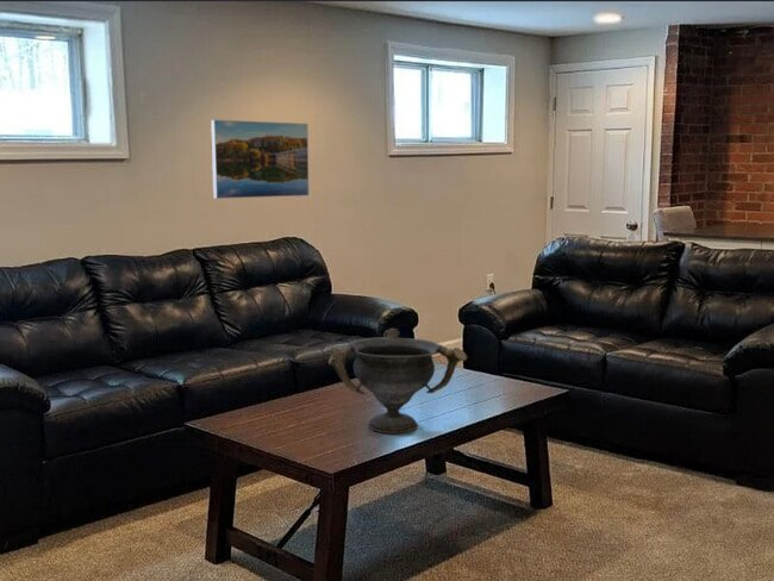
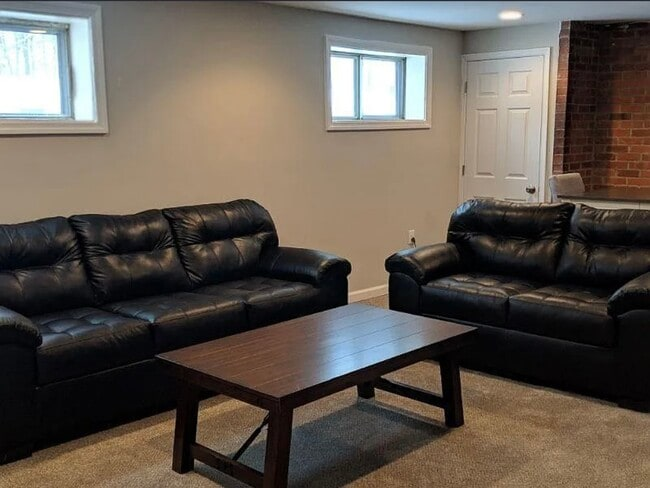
- decorative bowl (382, 381)
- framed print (262, 160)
